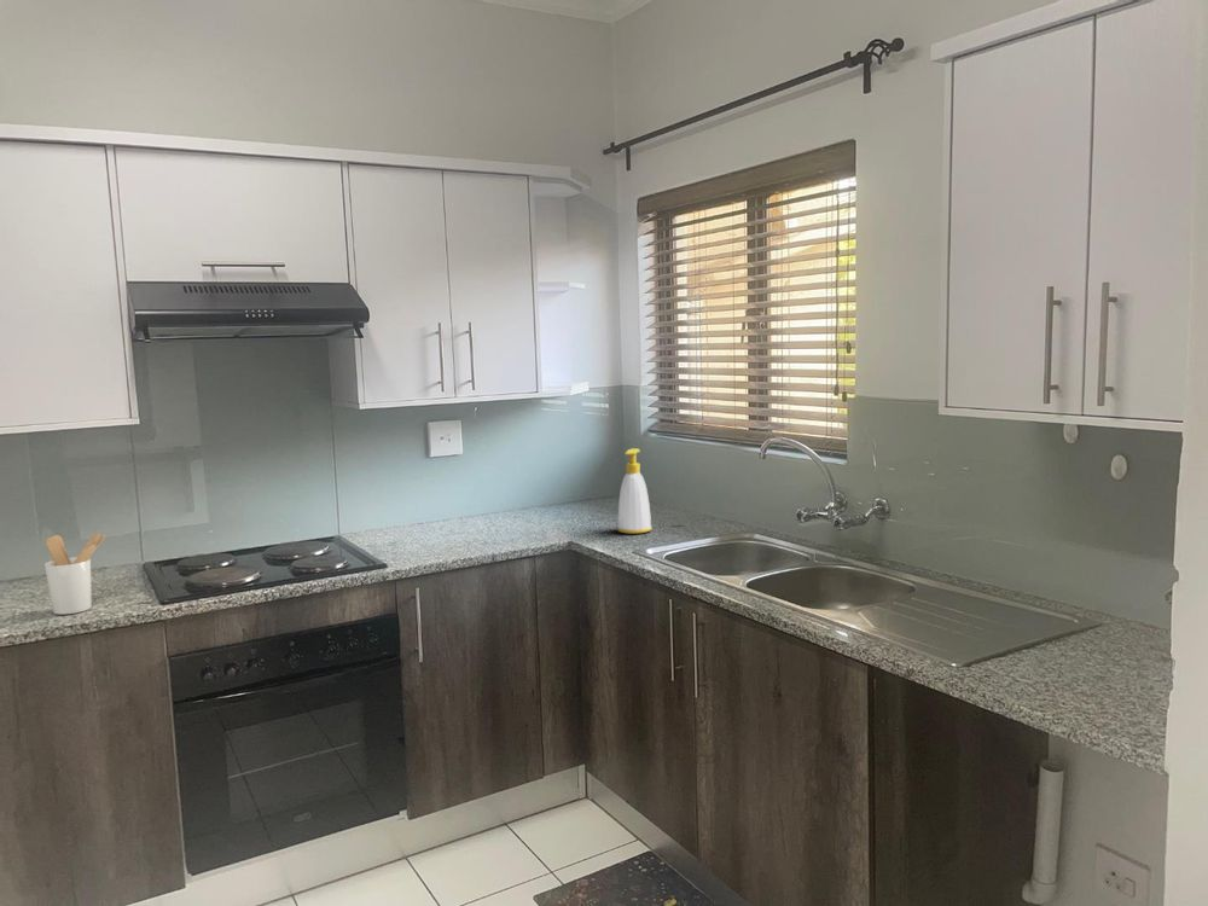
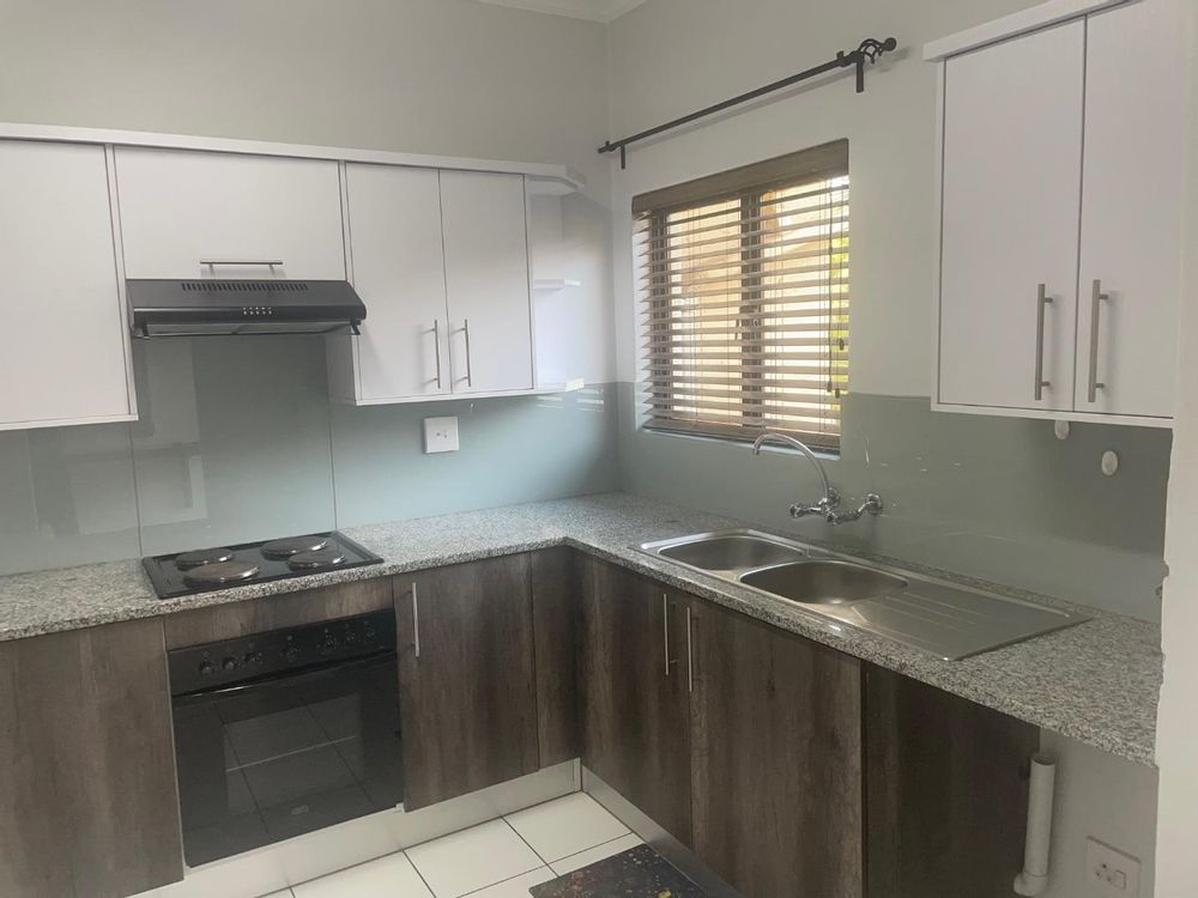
- utensil holder (79, 571)
- soap bottle (633, 489)
